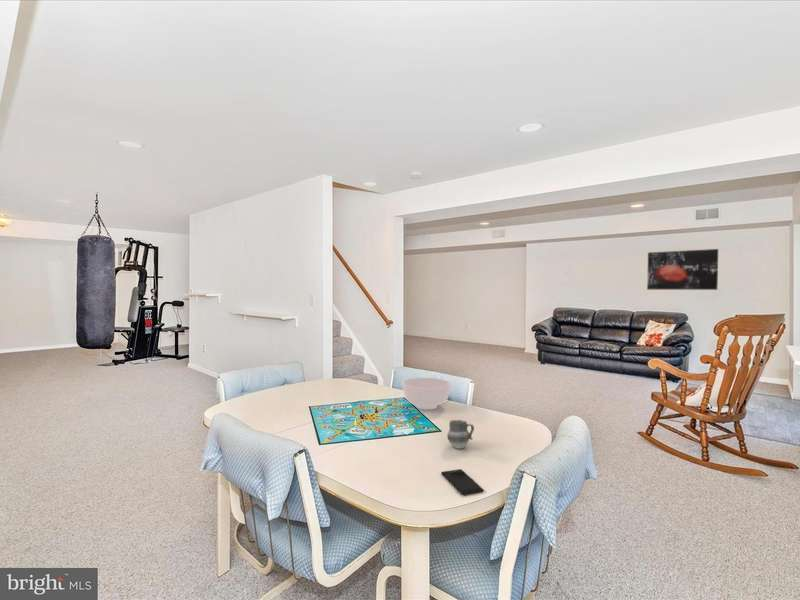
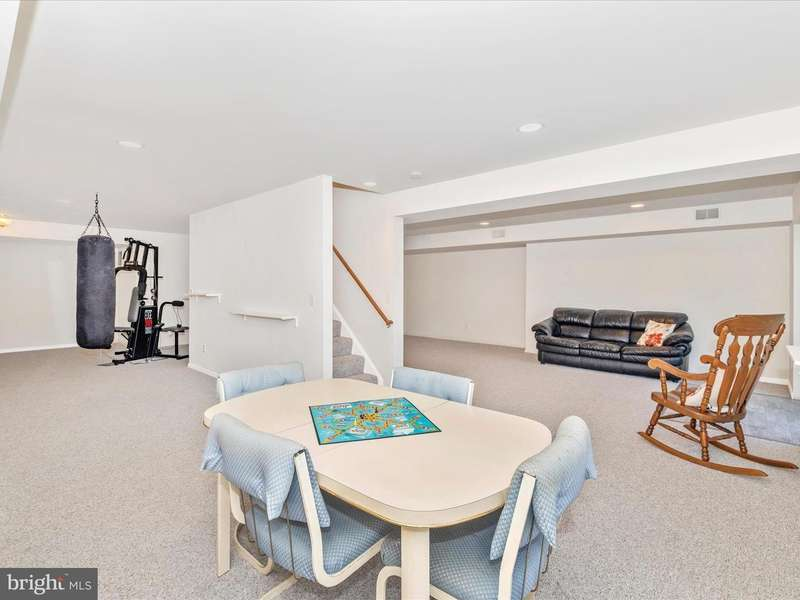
- smartphone (461, 480)
- bowl (426, 394)
- cup (460, 433)
- wall art (681, 270)
